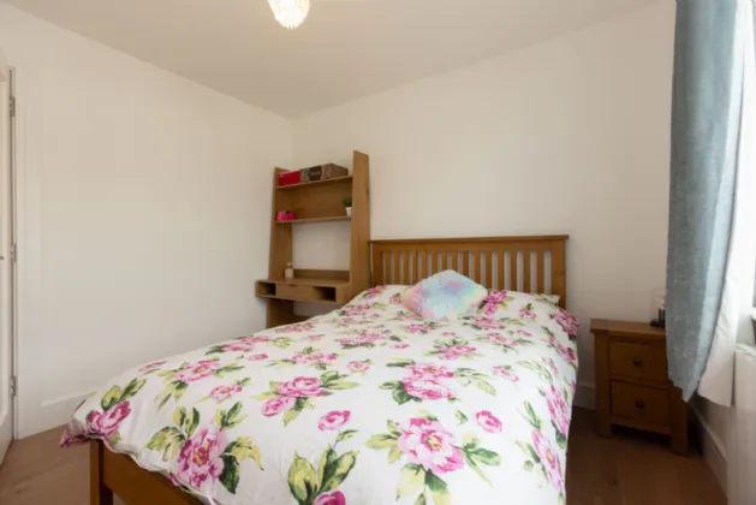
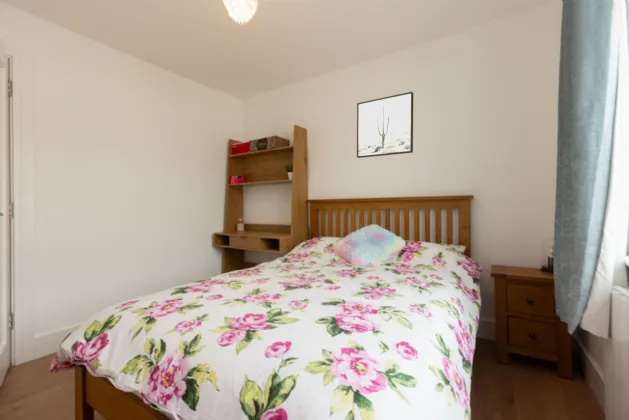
+ wall art (383, 126)
